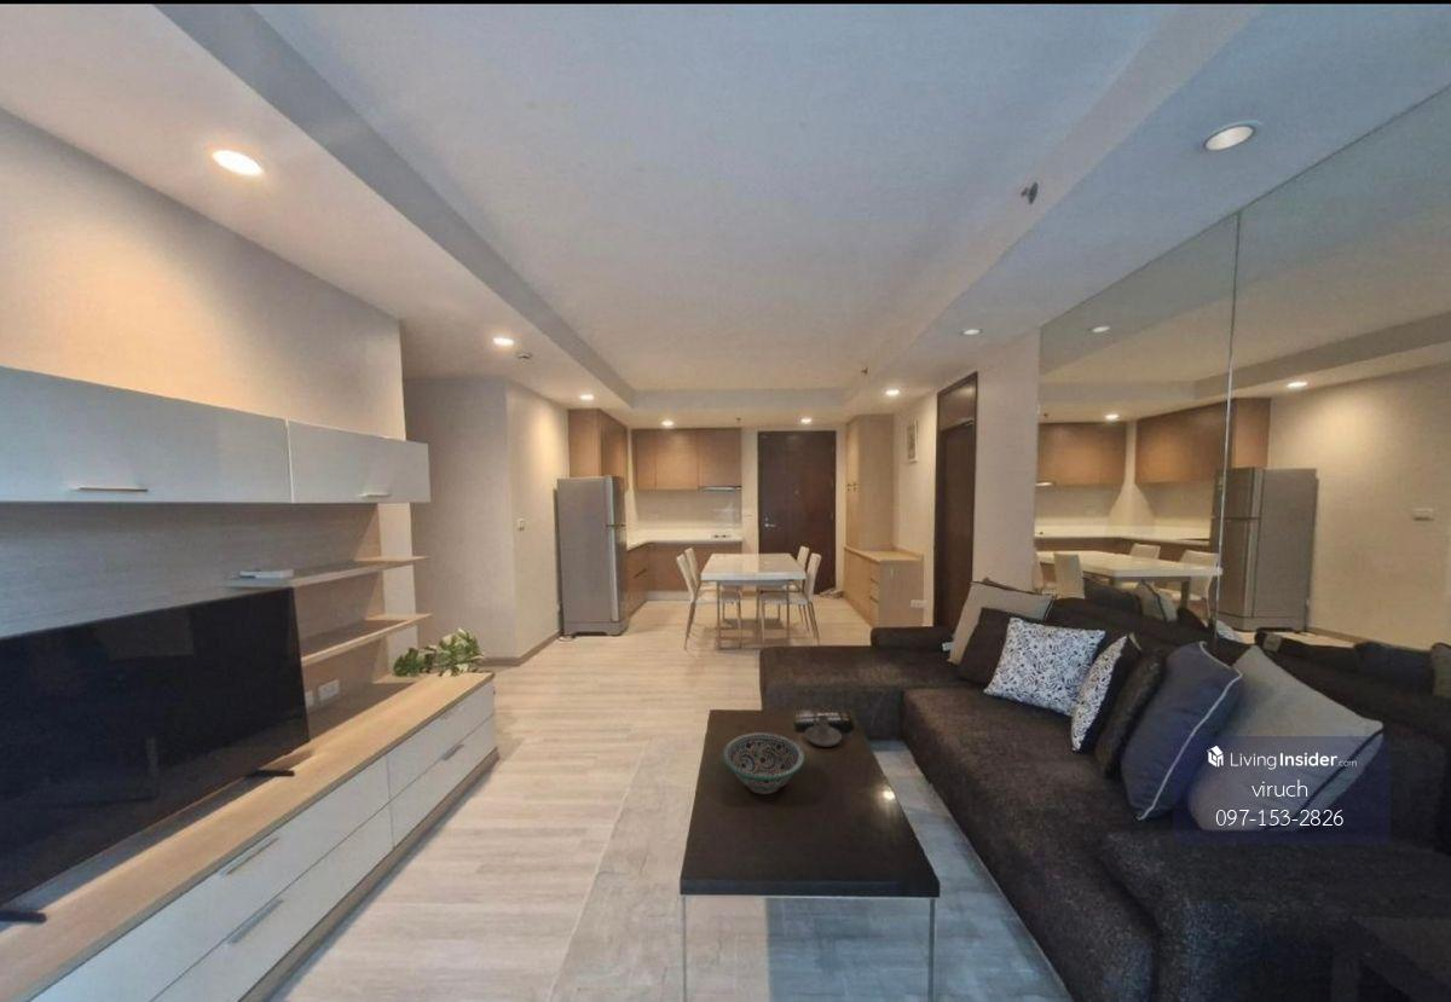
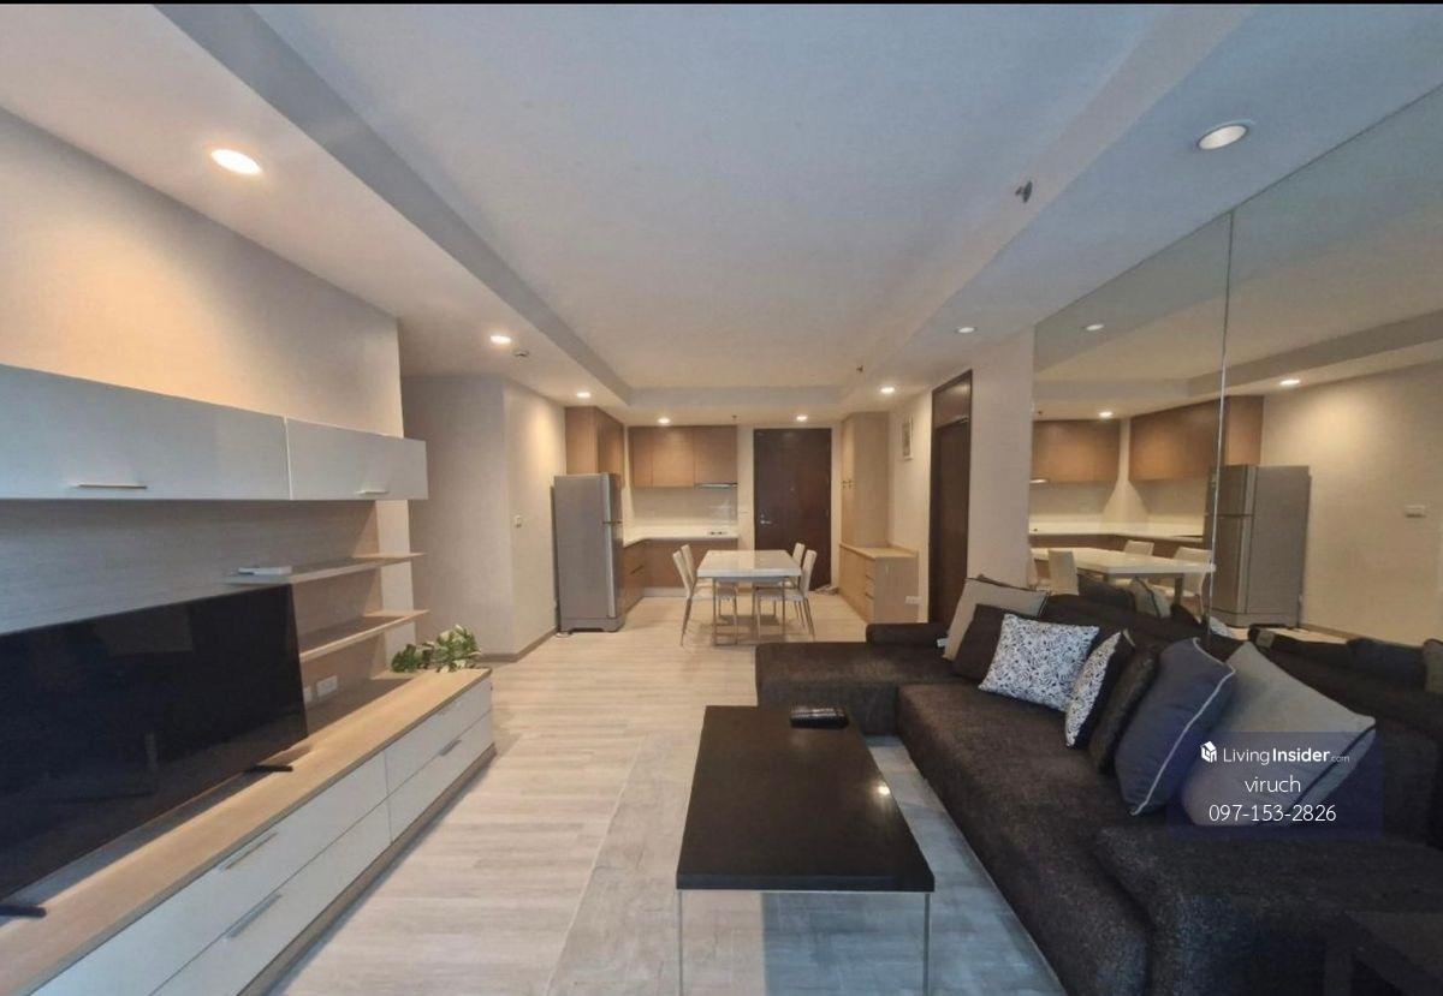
- decorative bowl (763, 768)
- candle holder (821, 726)
